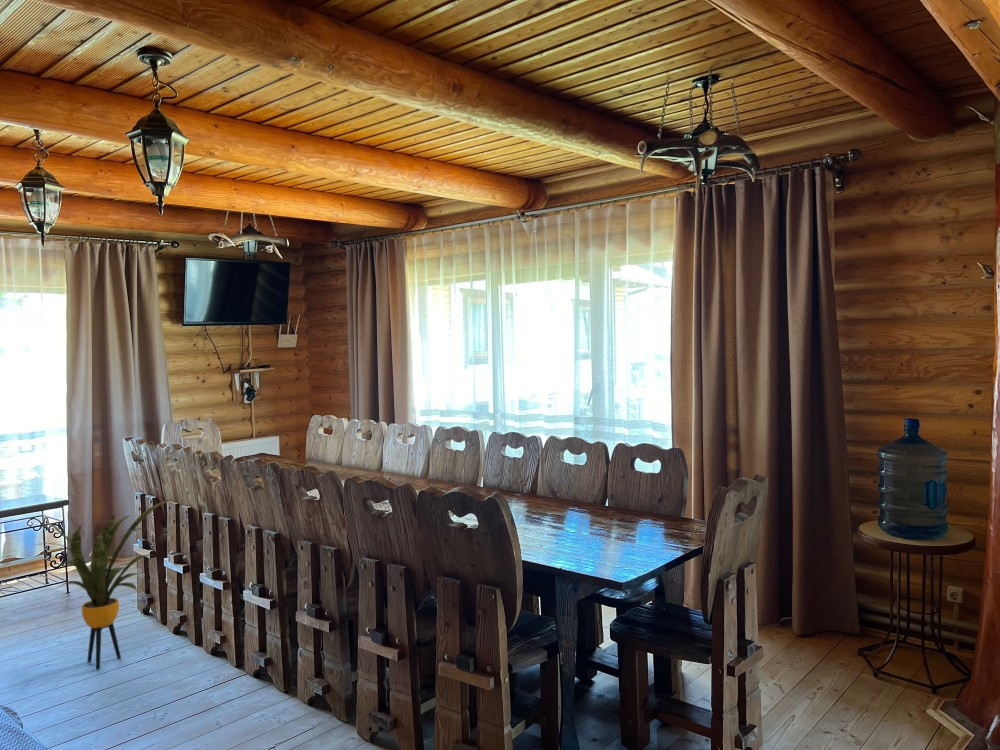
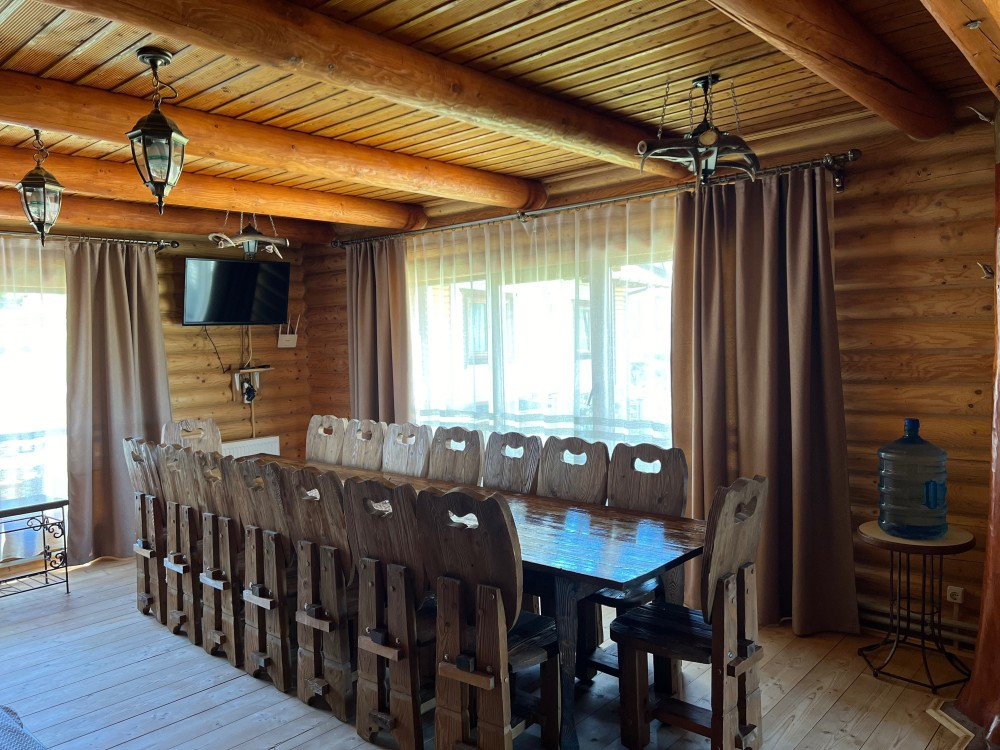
- house plant (109, 585)
